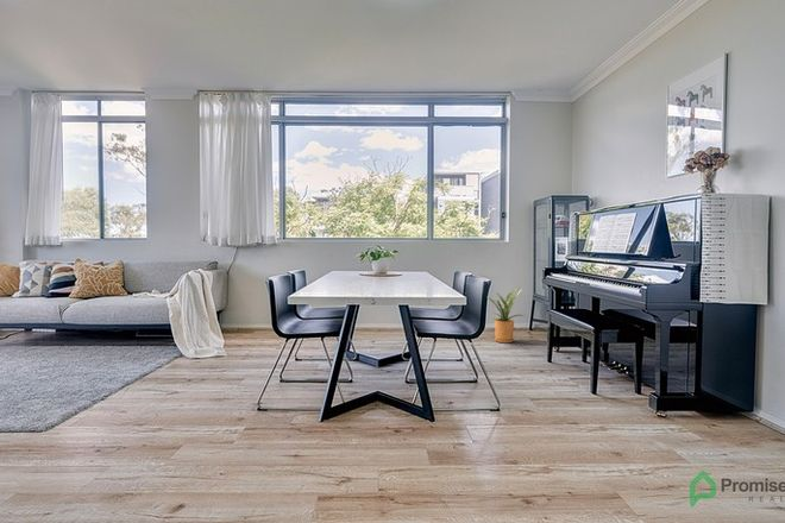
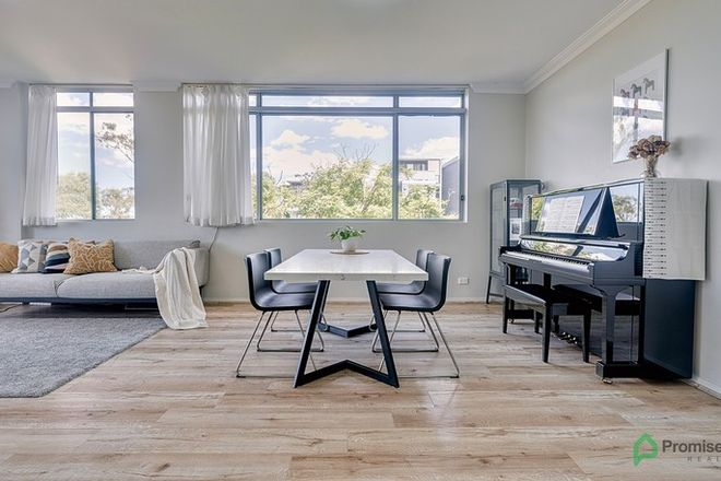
- house plant (502, 314)
